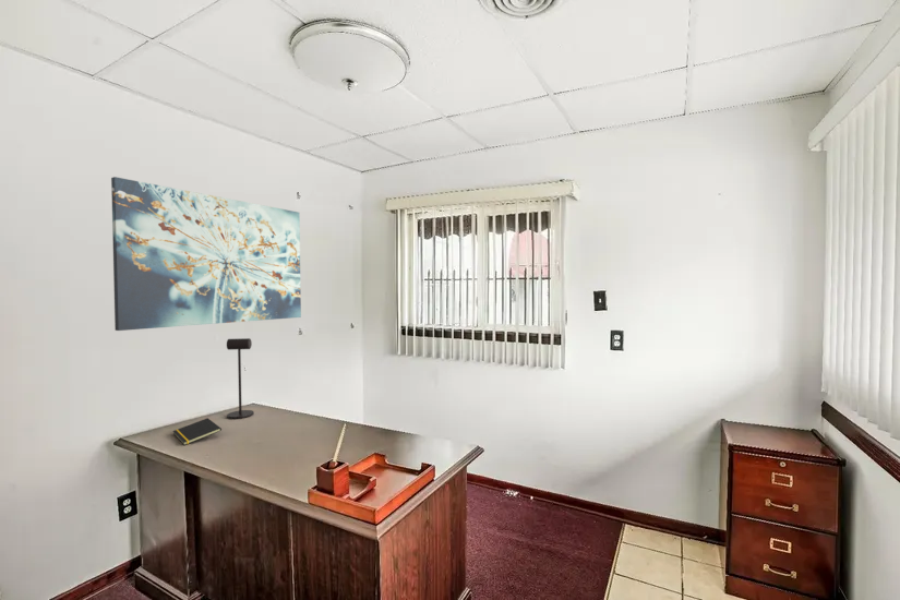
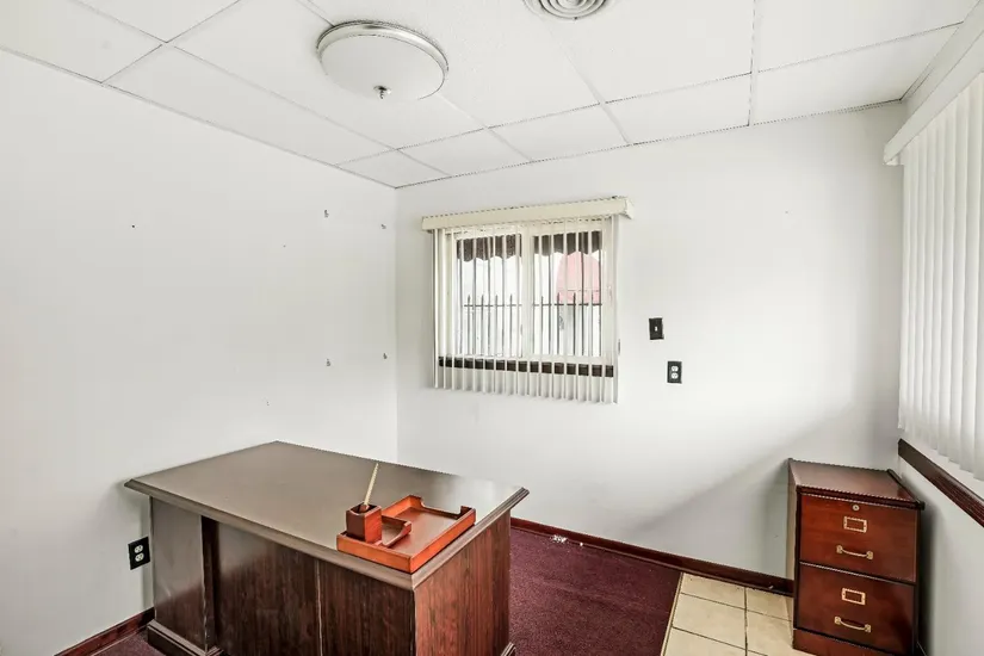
- desk lamp (239, 376)
- wall art (224, 260)
- notepad (196, 430)
